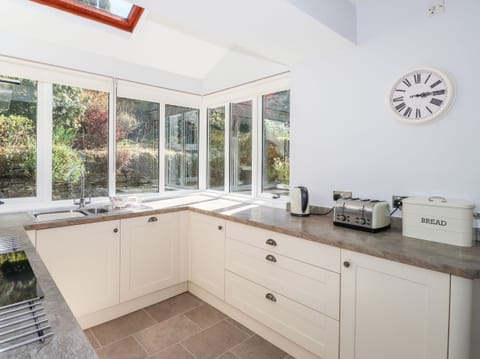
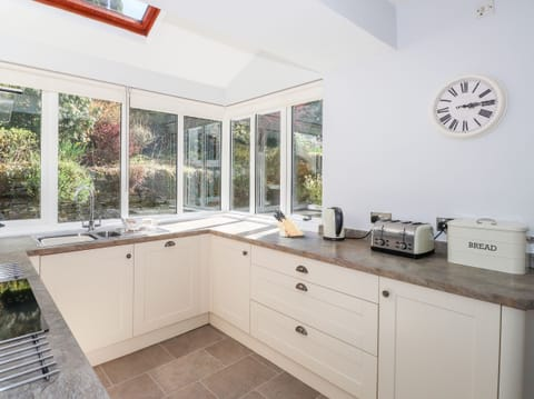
+ knife block (287, 222)
